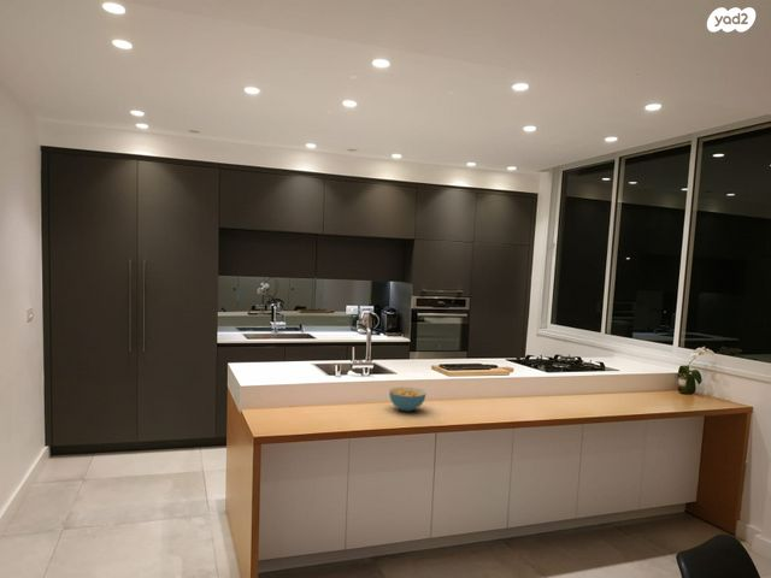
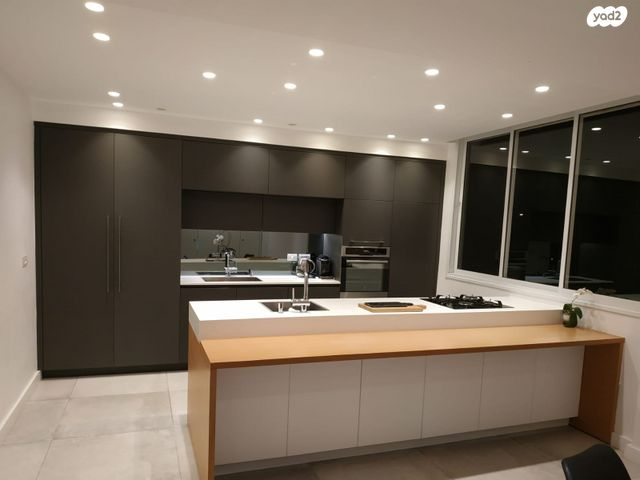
- cereal bowl (406, 400)
